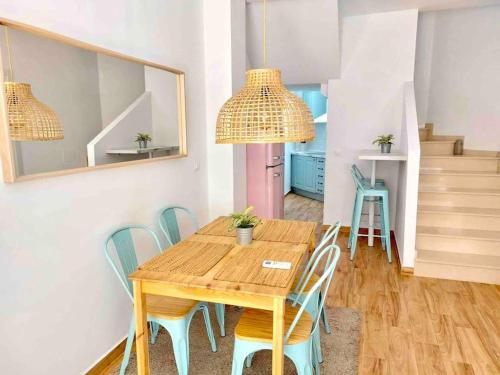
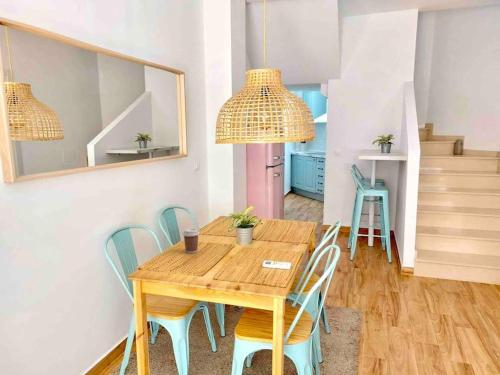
+ coffee cup (191, 240)
